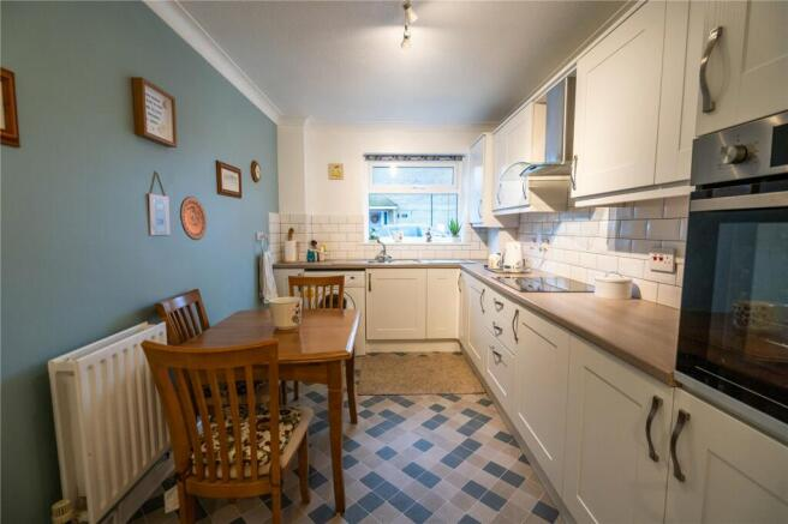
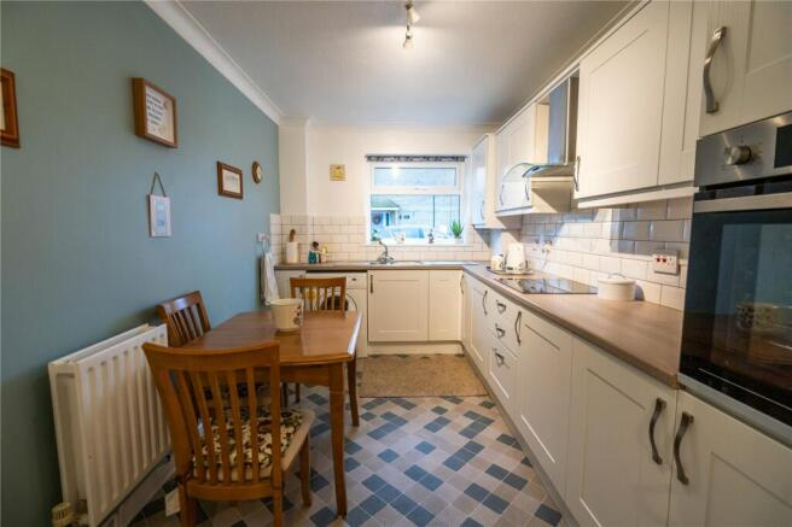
- decorative plate (192, 218)
